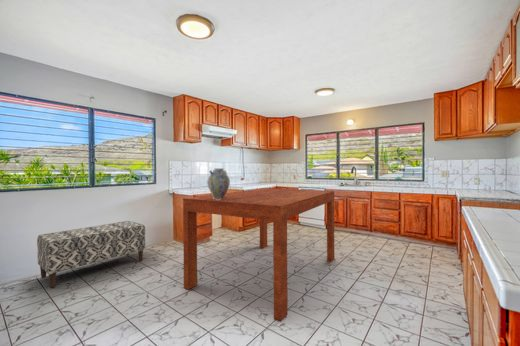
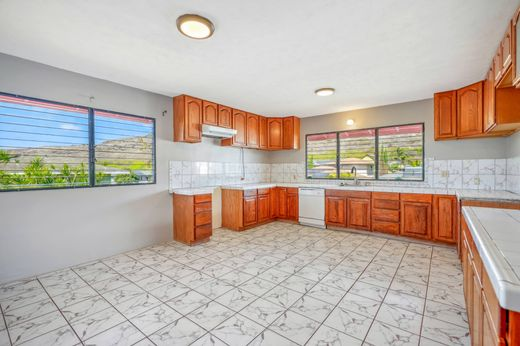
- ceramic jug (218, 183)
- bench (95, 249)
- dining table (266, 232)
